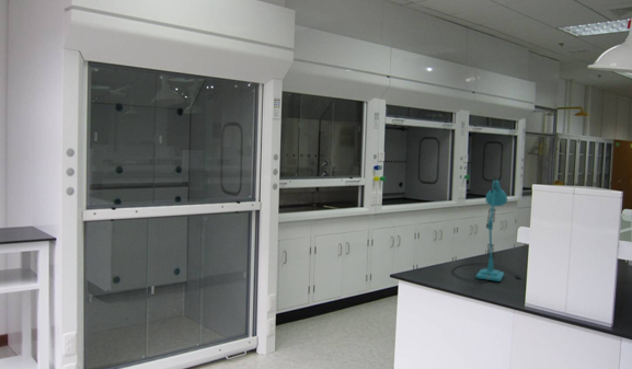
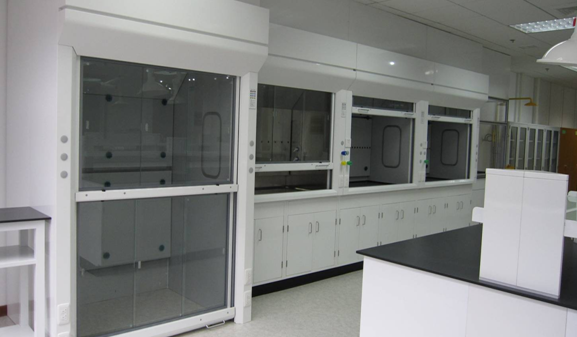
- desk lamp (489, 226)
